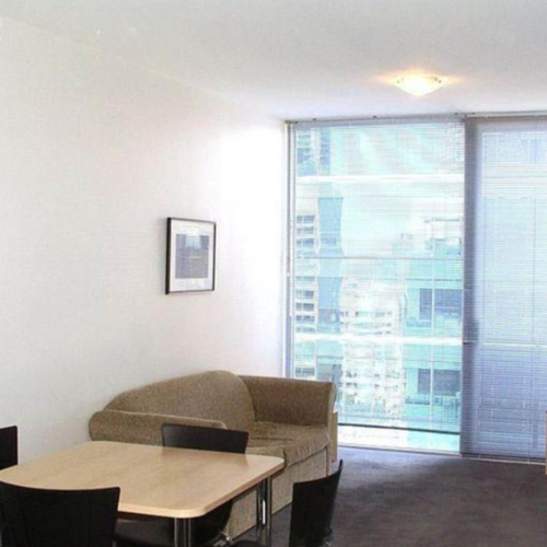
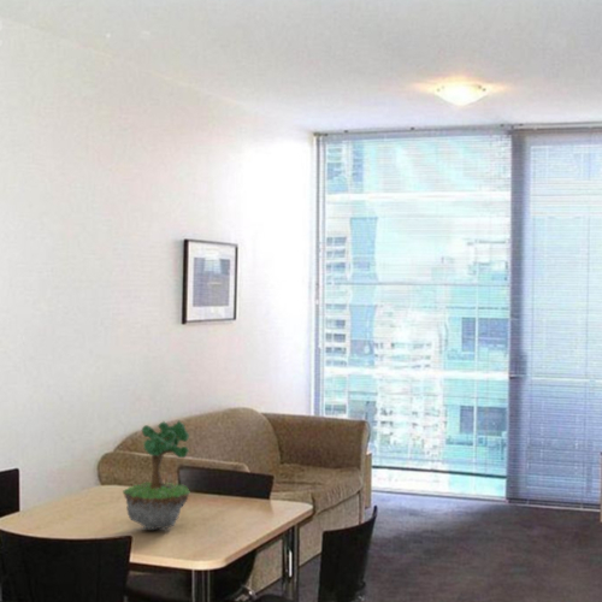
+ plant (158, 476)
